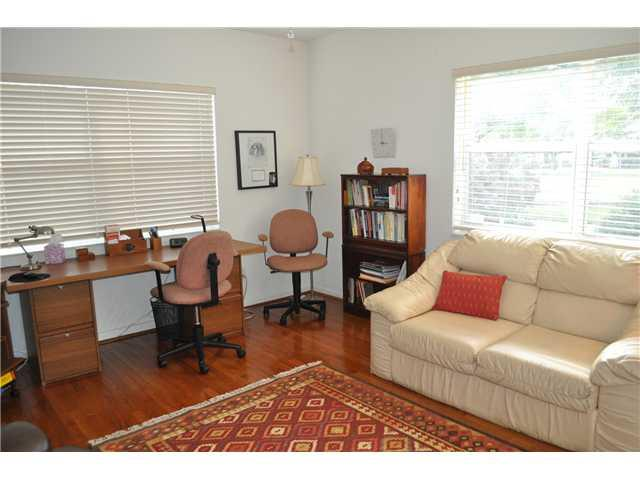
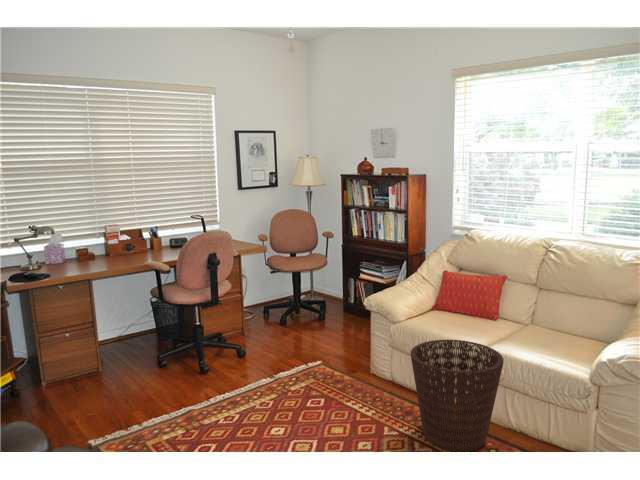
+ basket (455, 395)
